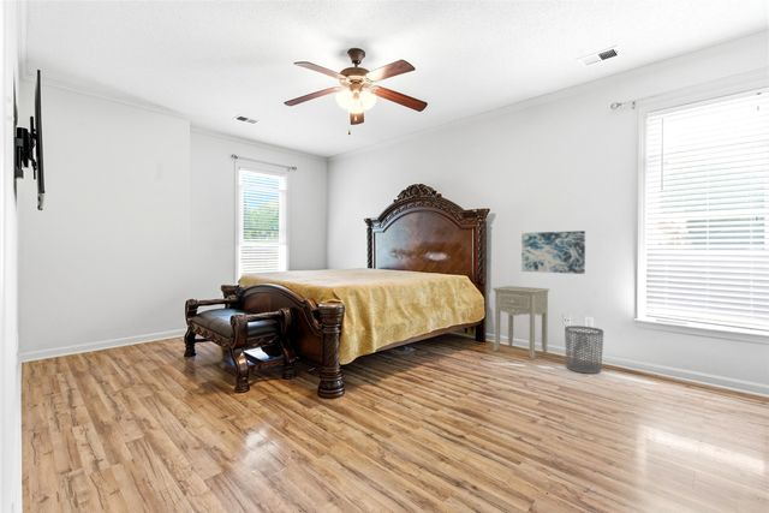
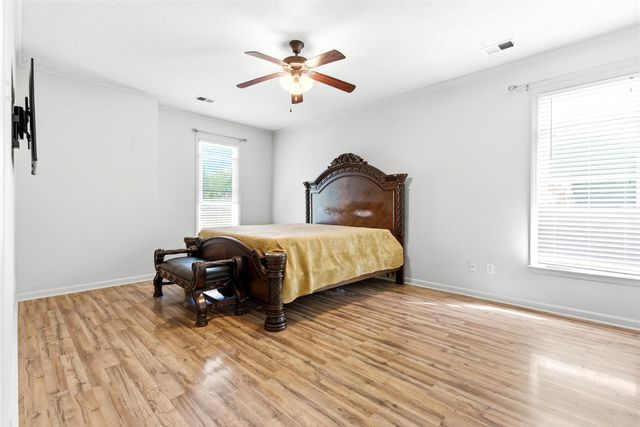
- nightstand (517, 315)
- wall art (552, 252)
- waste bin (584, 348)
